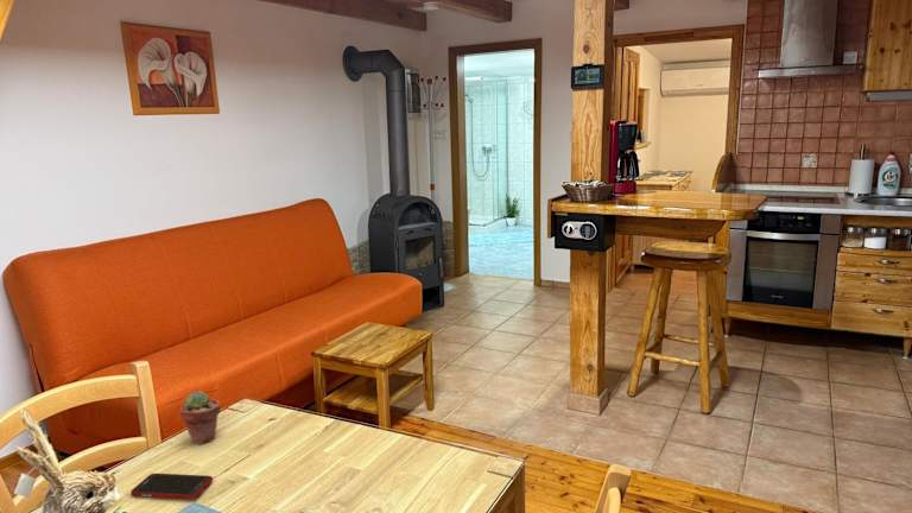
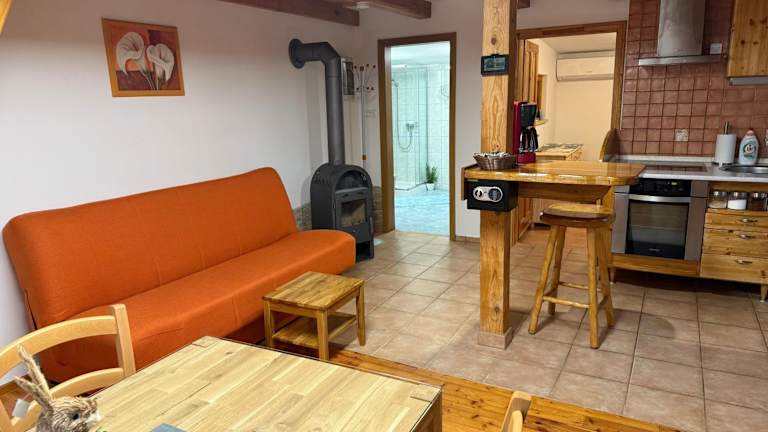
- cell phone (172, 486)
- potted succulent (201, 414)
